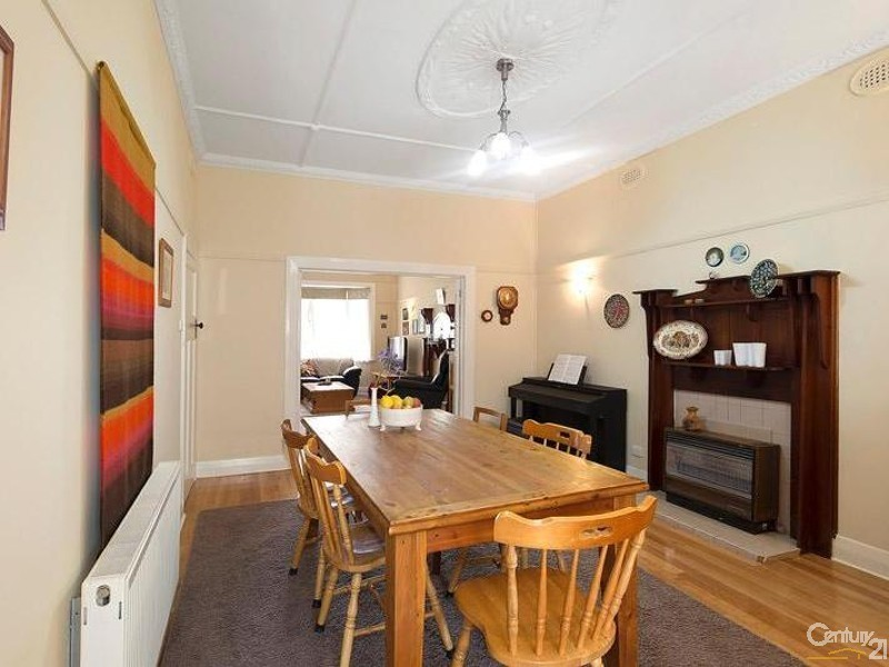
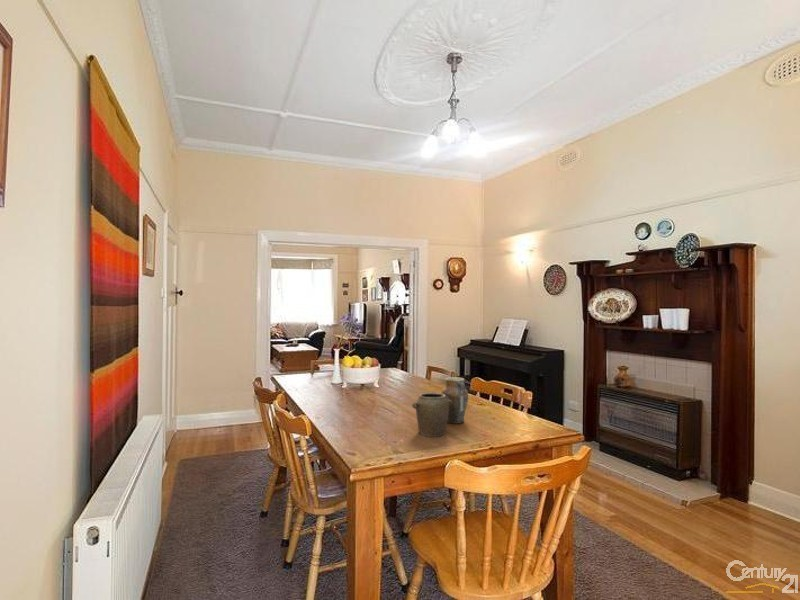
+ jar set (442, 404)
